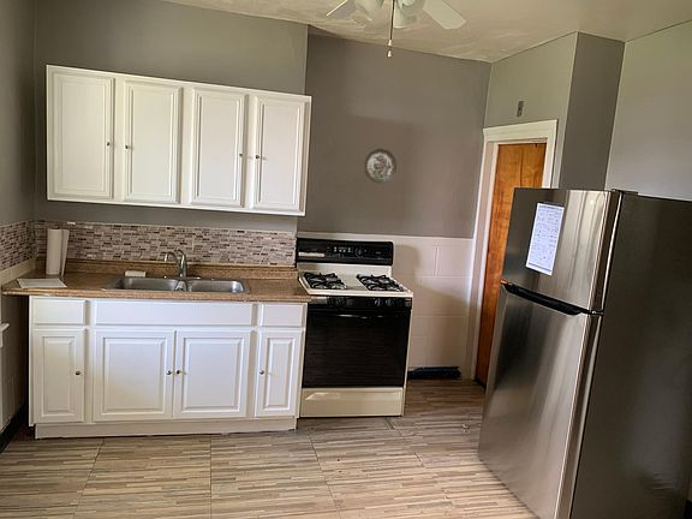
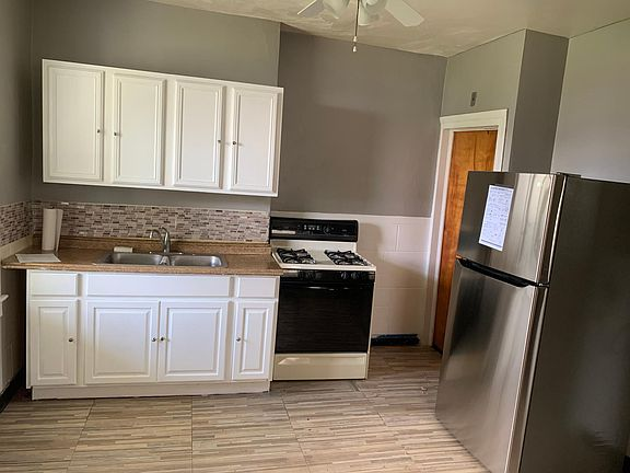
- decorative plate (380, 166)
